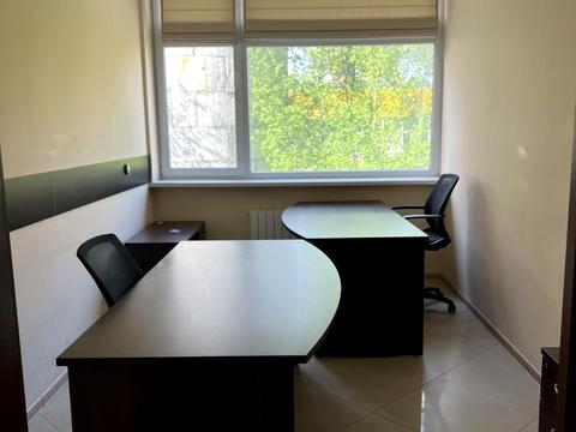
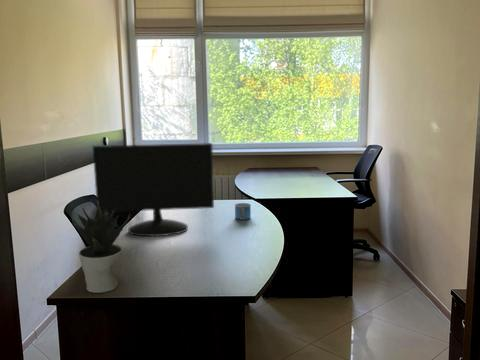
+ mug (242, 211)
+ potted plant (100, 244)
+ computer monitor (156, 187)
